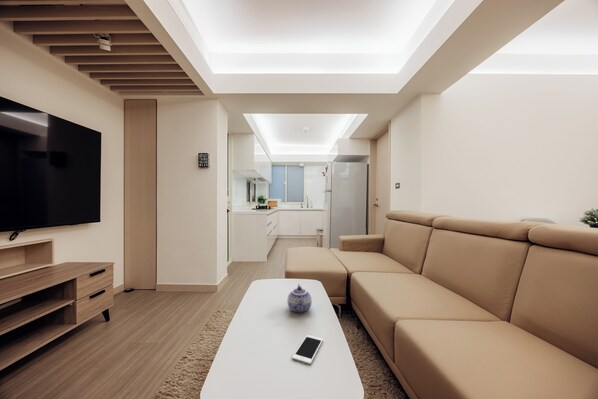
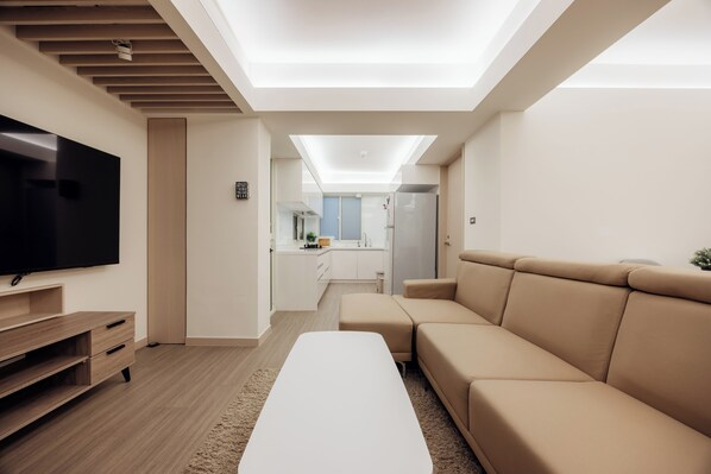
- cell phone (308, 348)
- teapot (299, 297)
